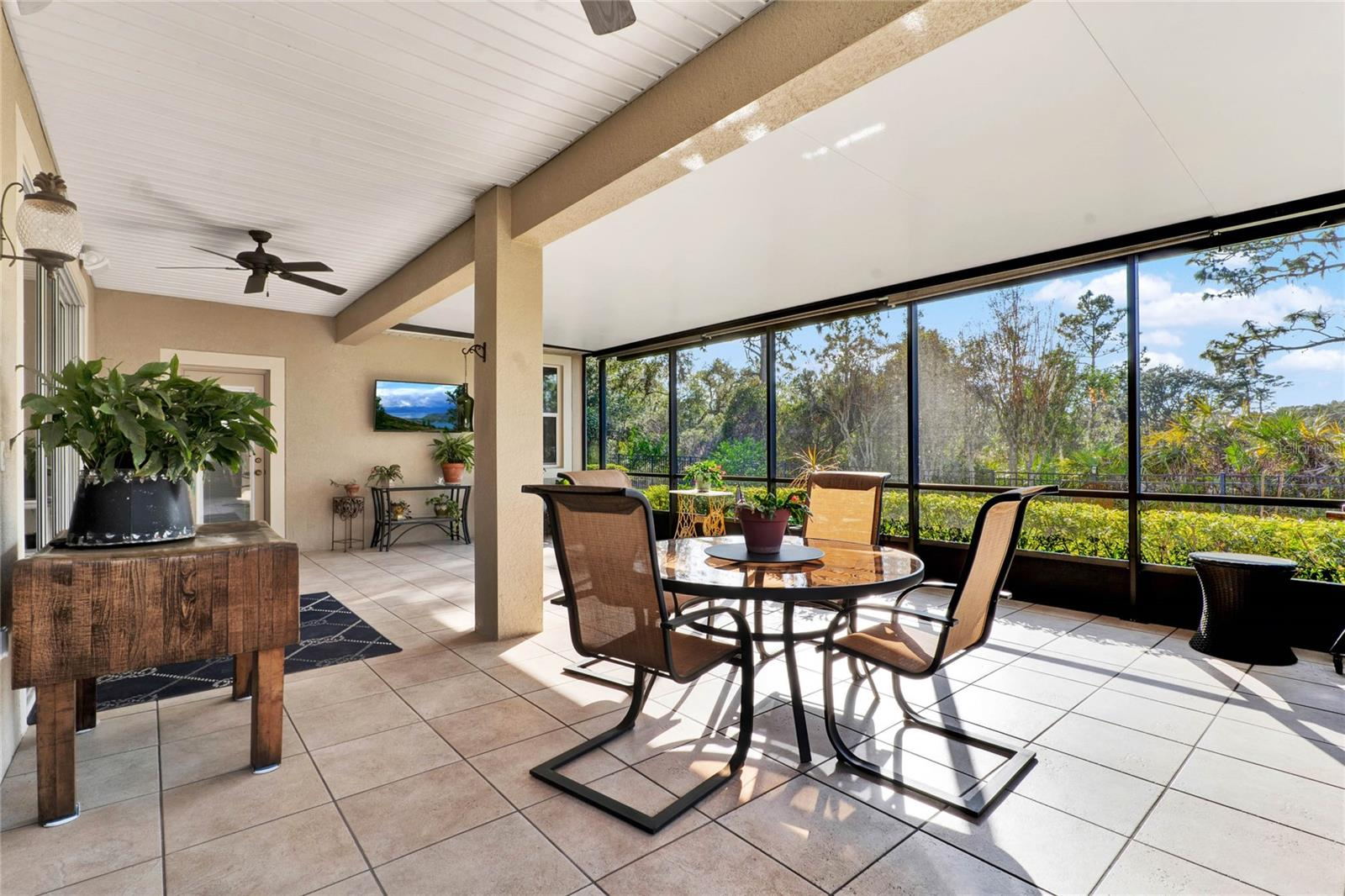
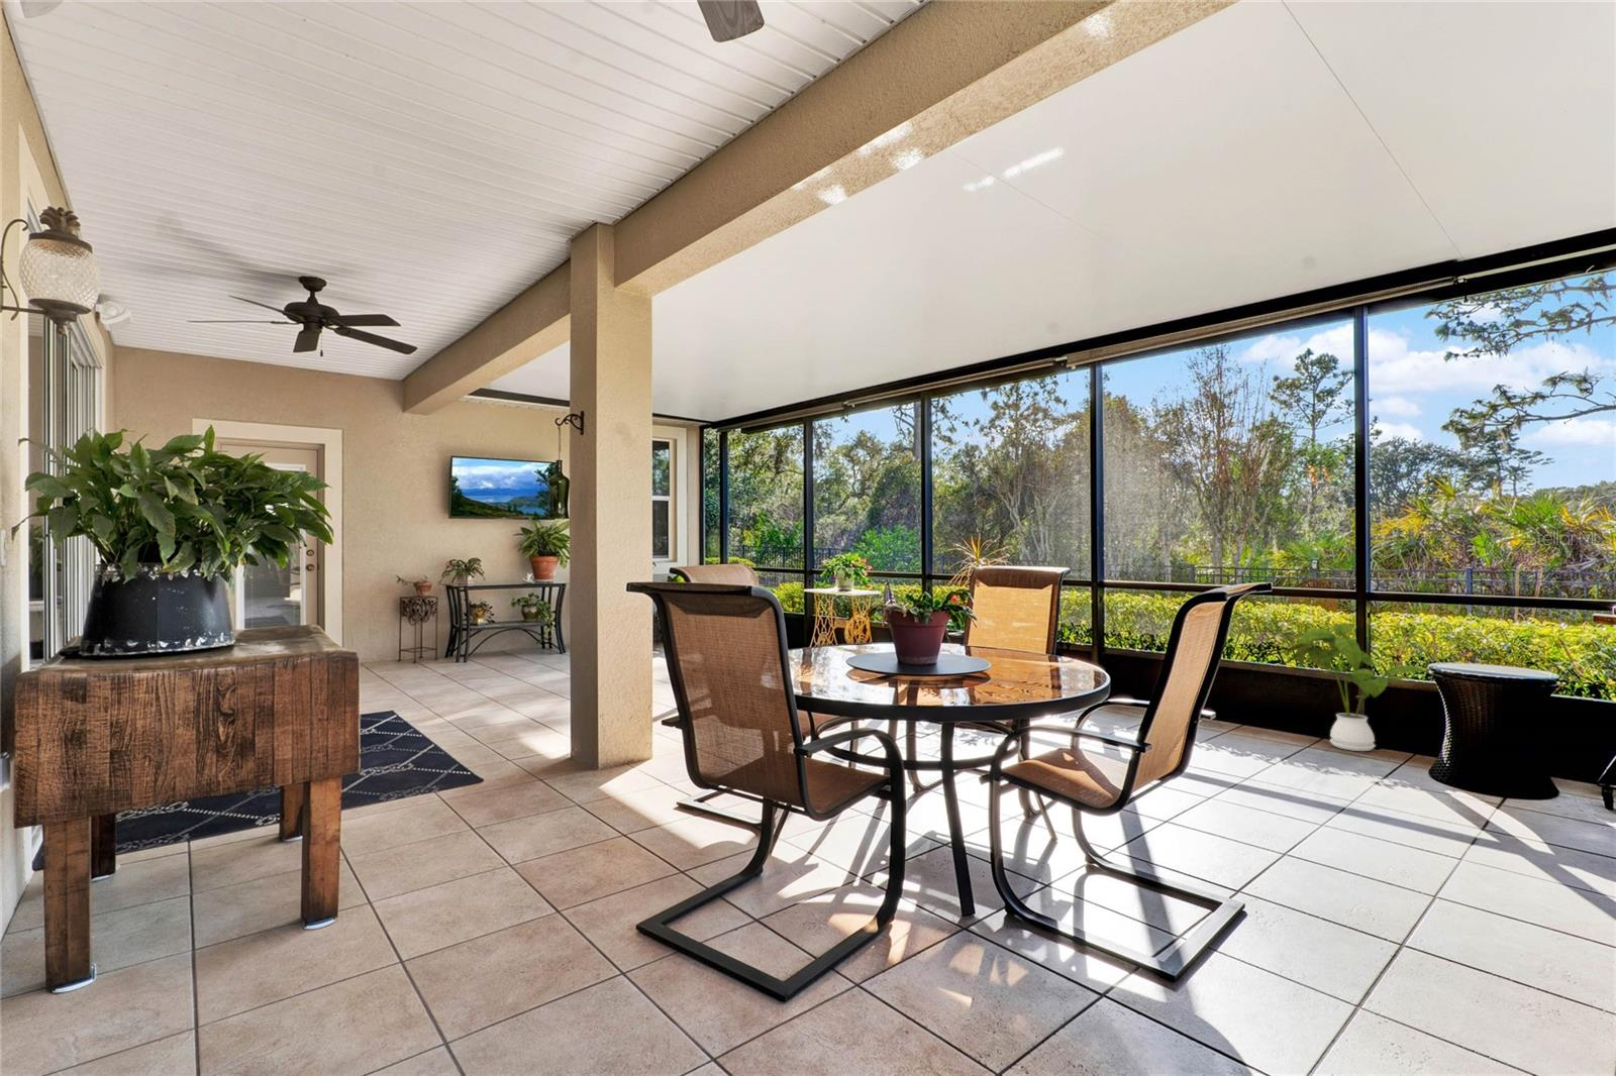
+ house plant (1347, 687)
